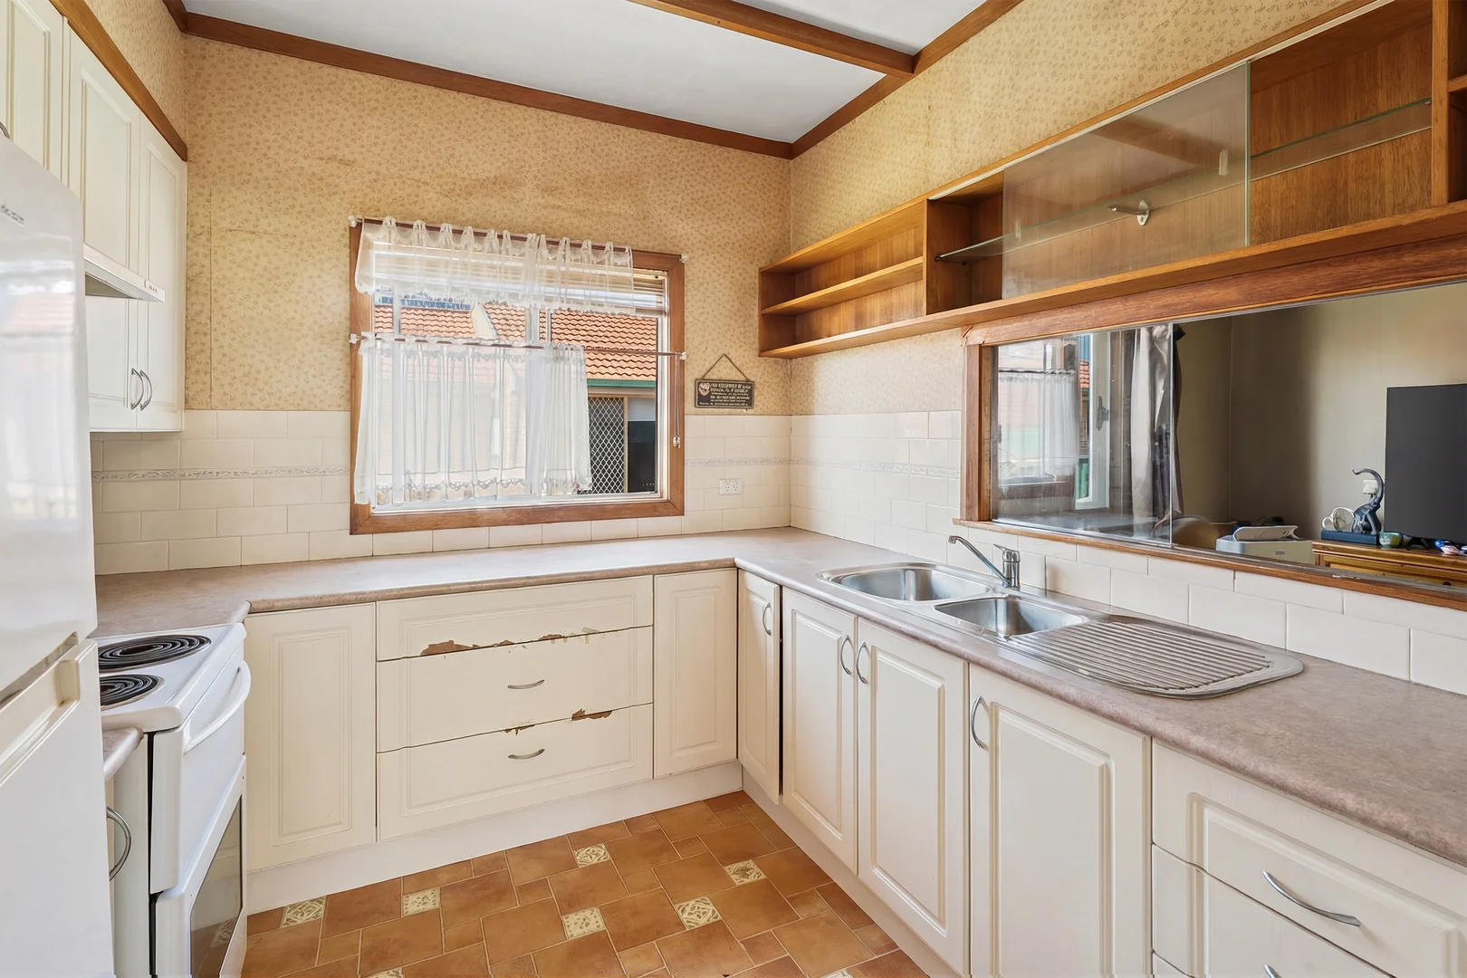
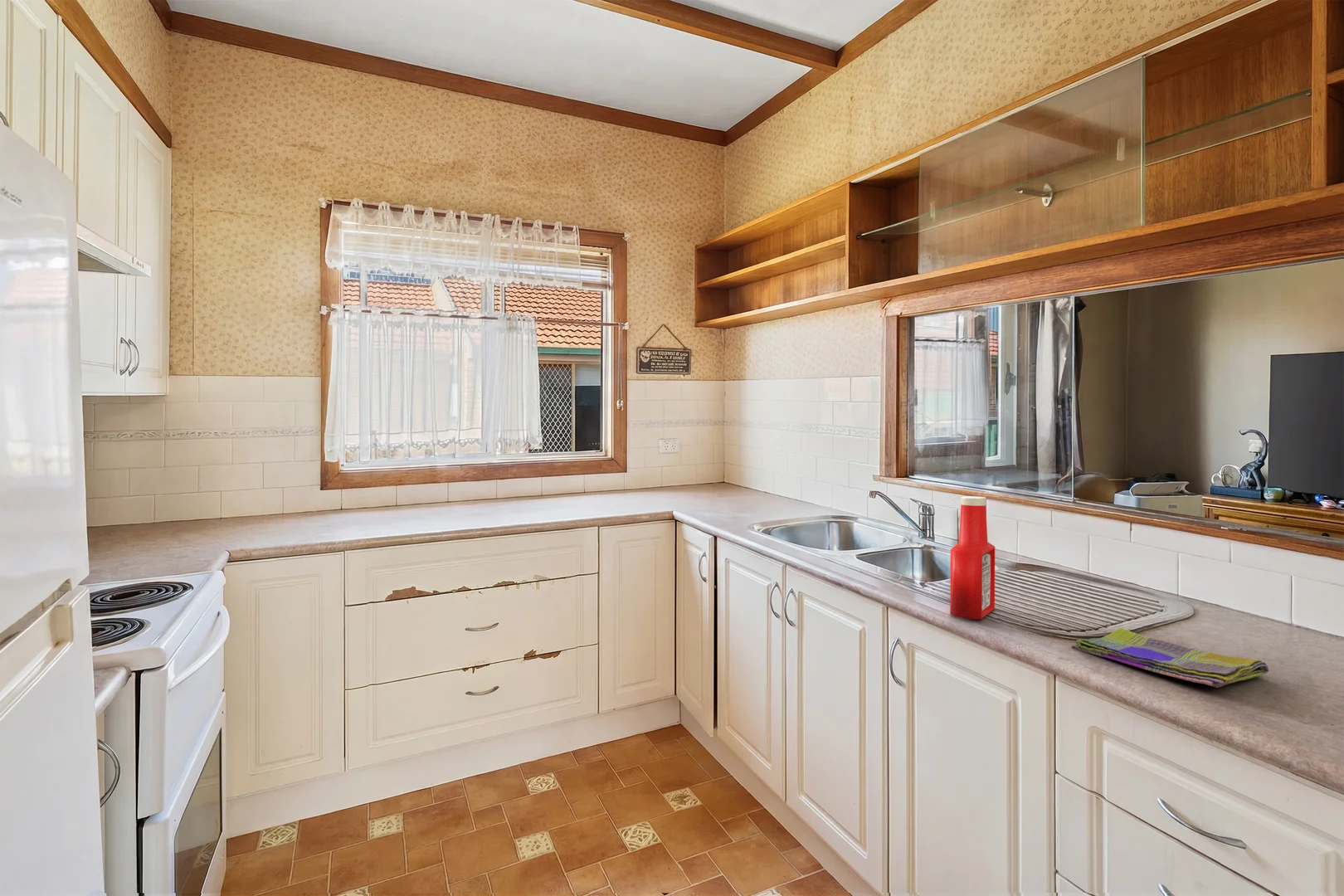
+ dish towel (1166, 655)
+ soap bottle (972, 554)
